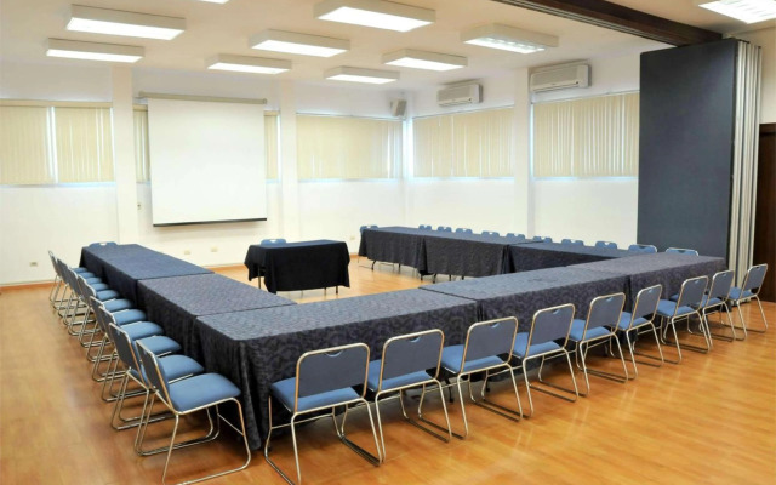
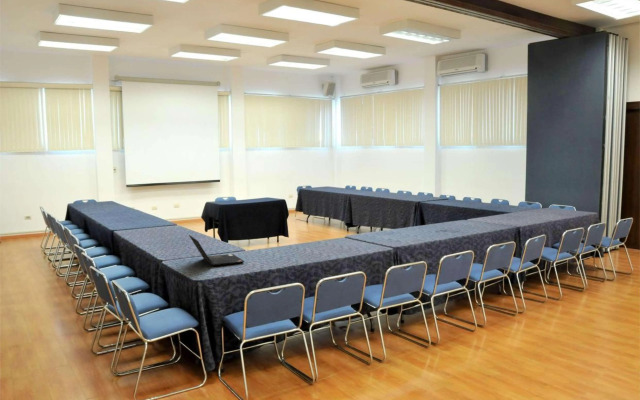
+ laptop computer (216, 255)
